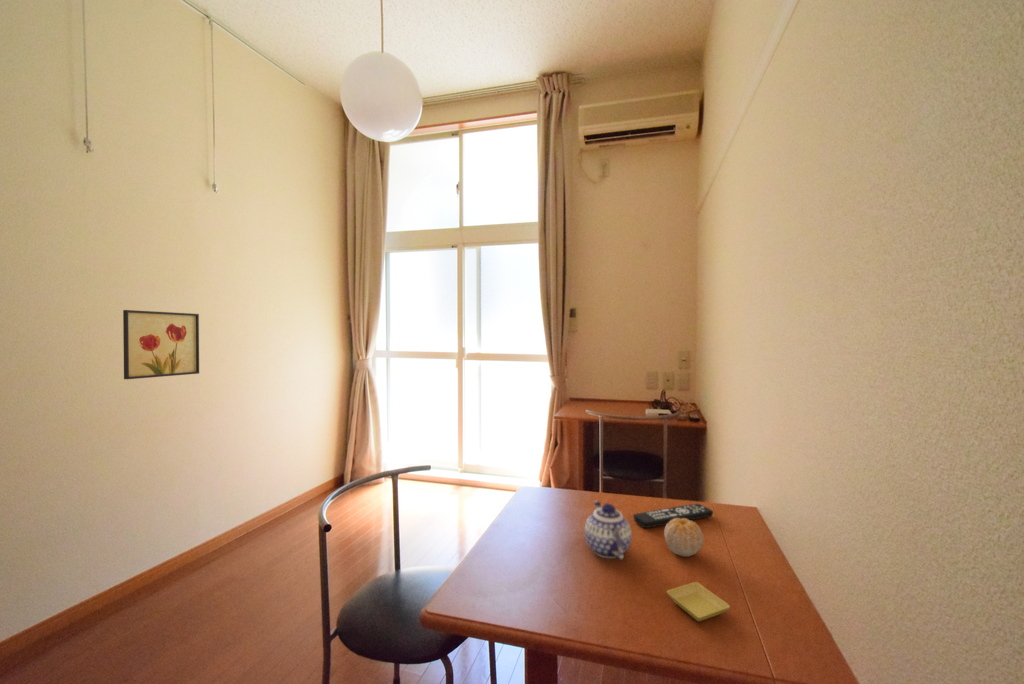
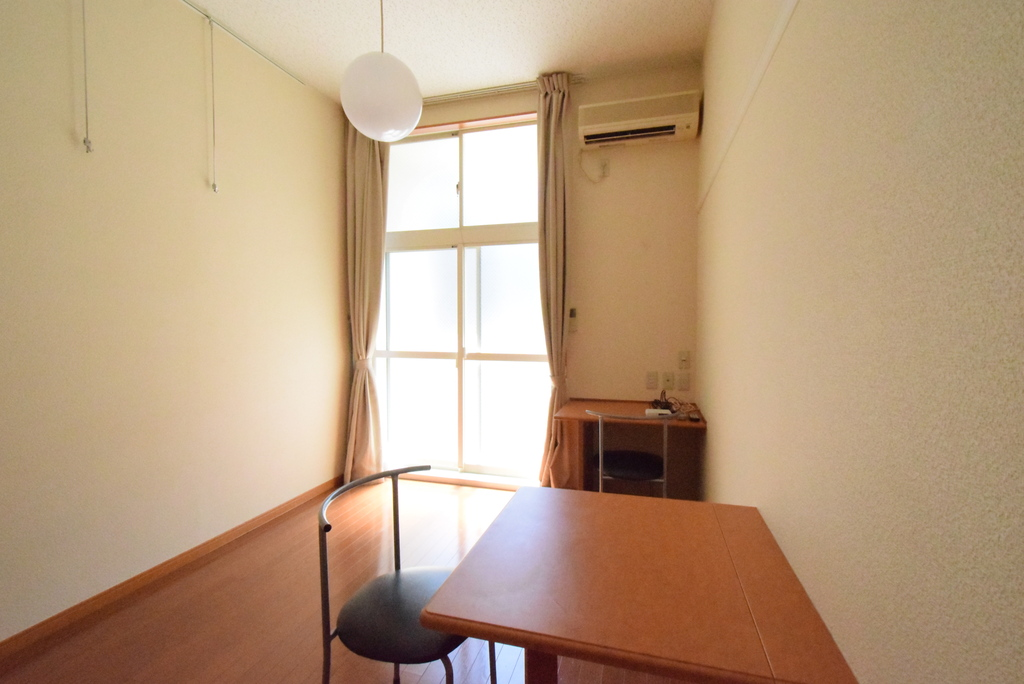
- saucer (697, 603)
- remote control (673, 515)
- wall art (163, 344)
- teapot (607, 527)
- fruit (683, 536)
